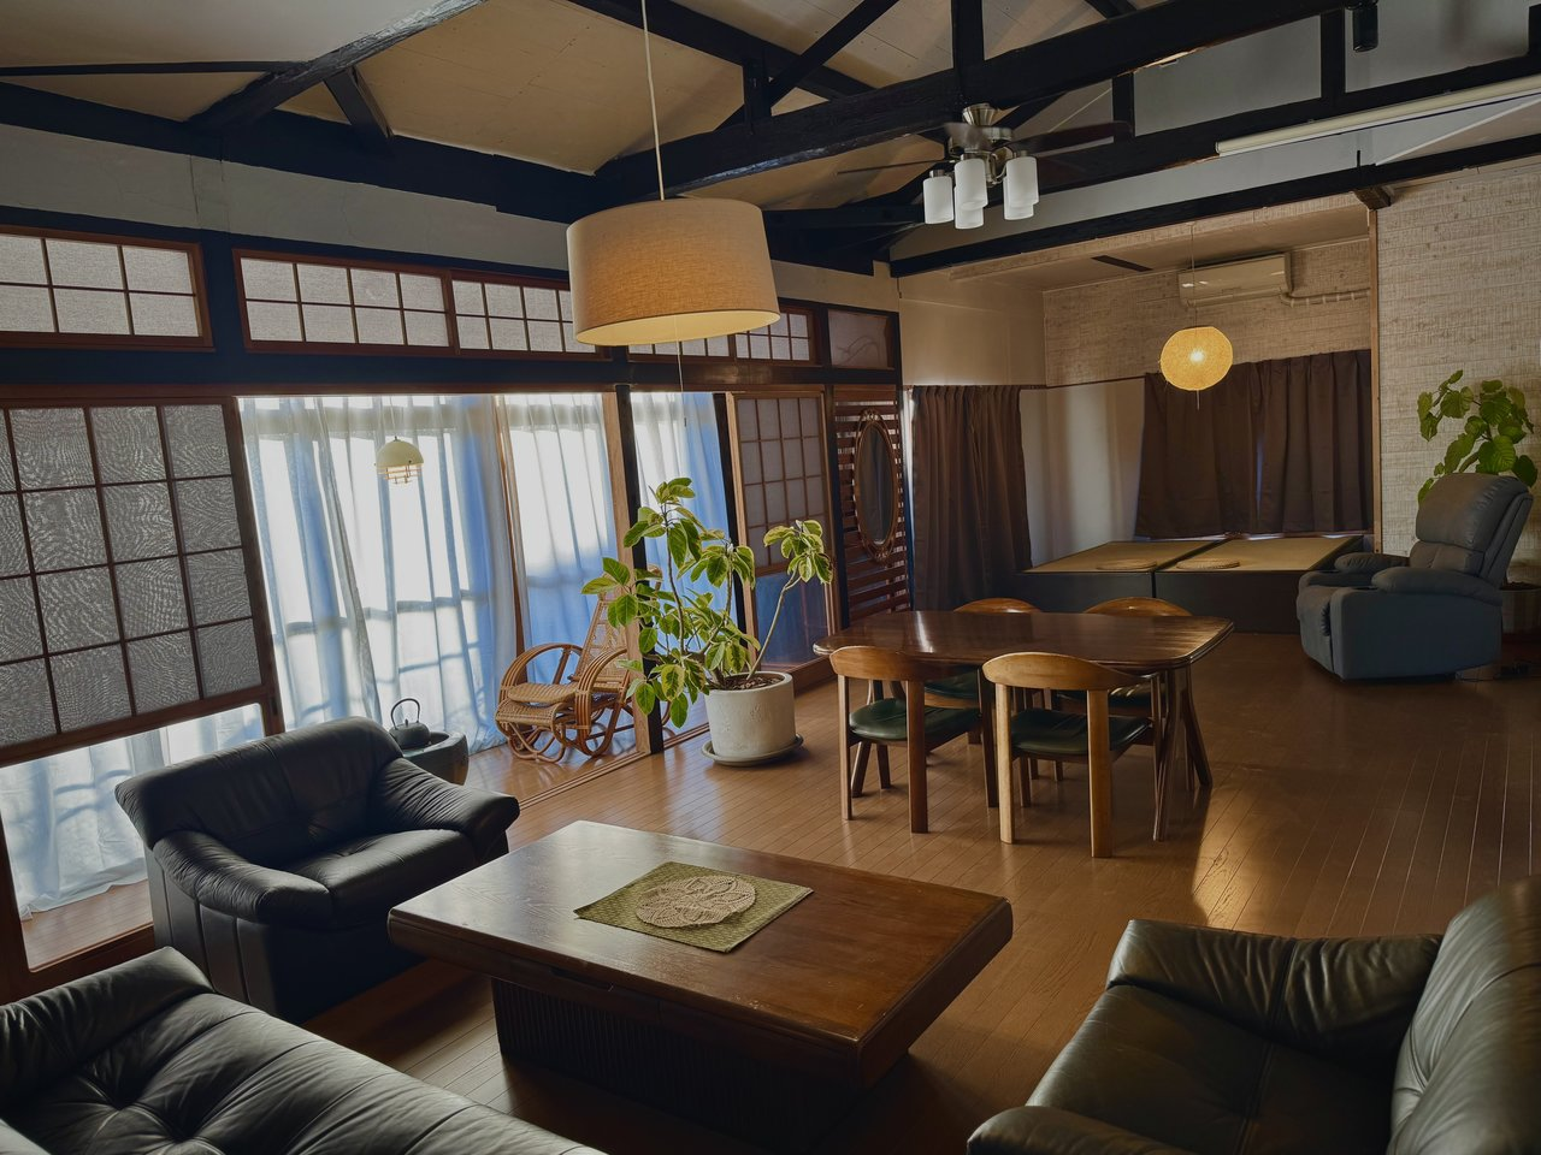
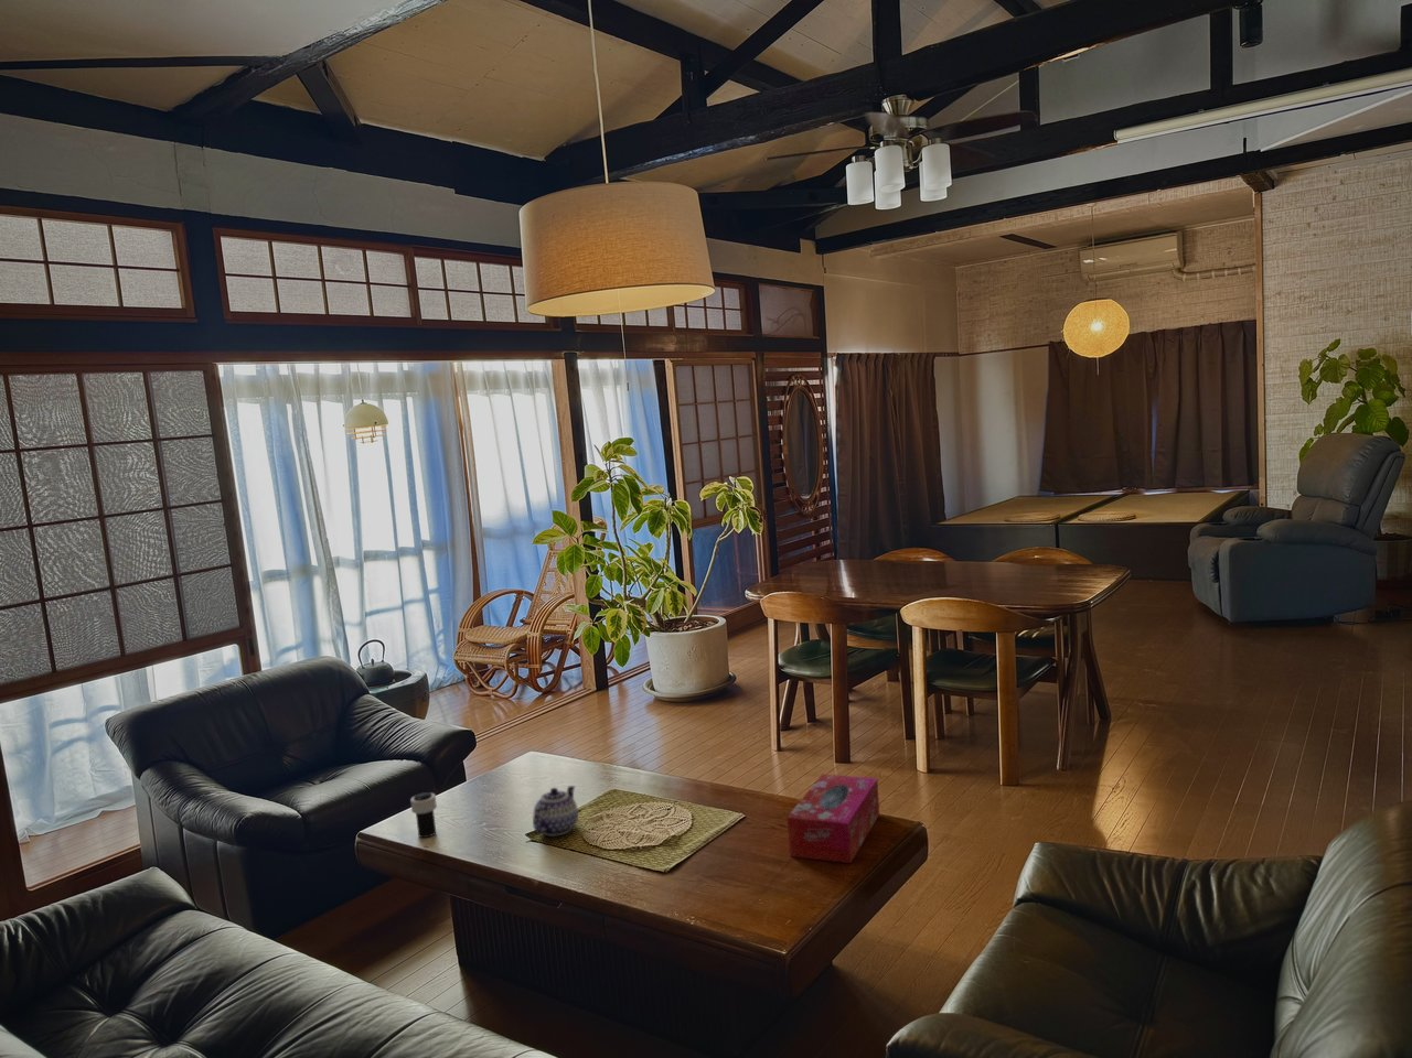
+ tissue box (835, 816)
+ teapot (555, 809)
+ cup (425, 815)
